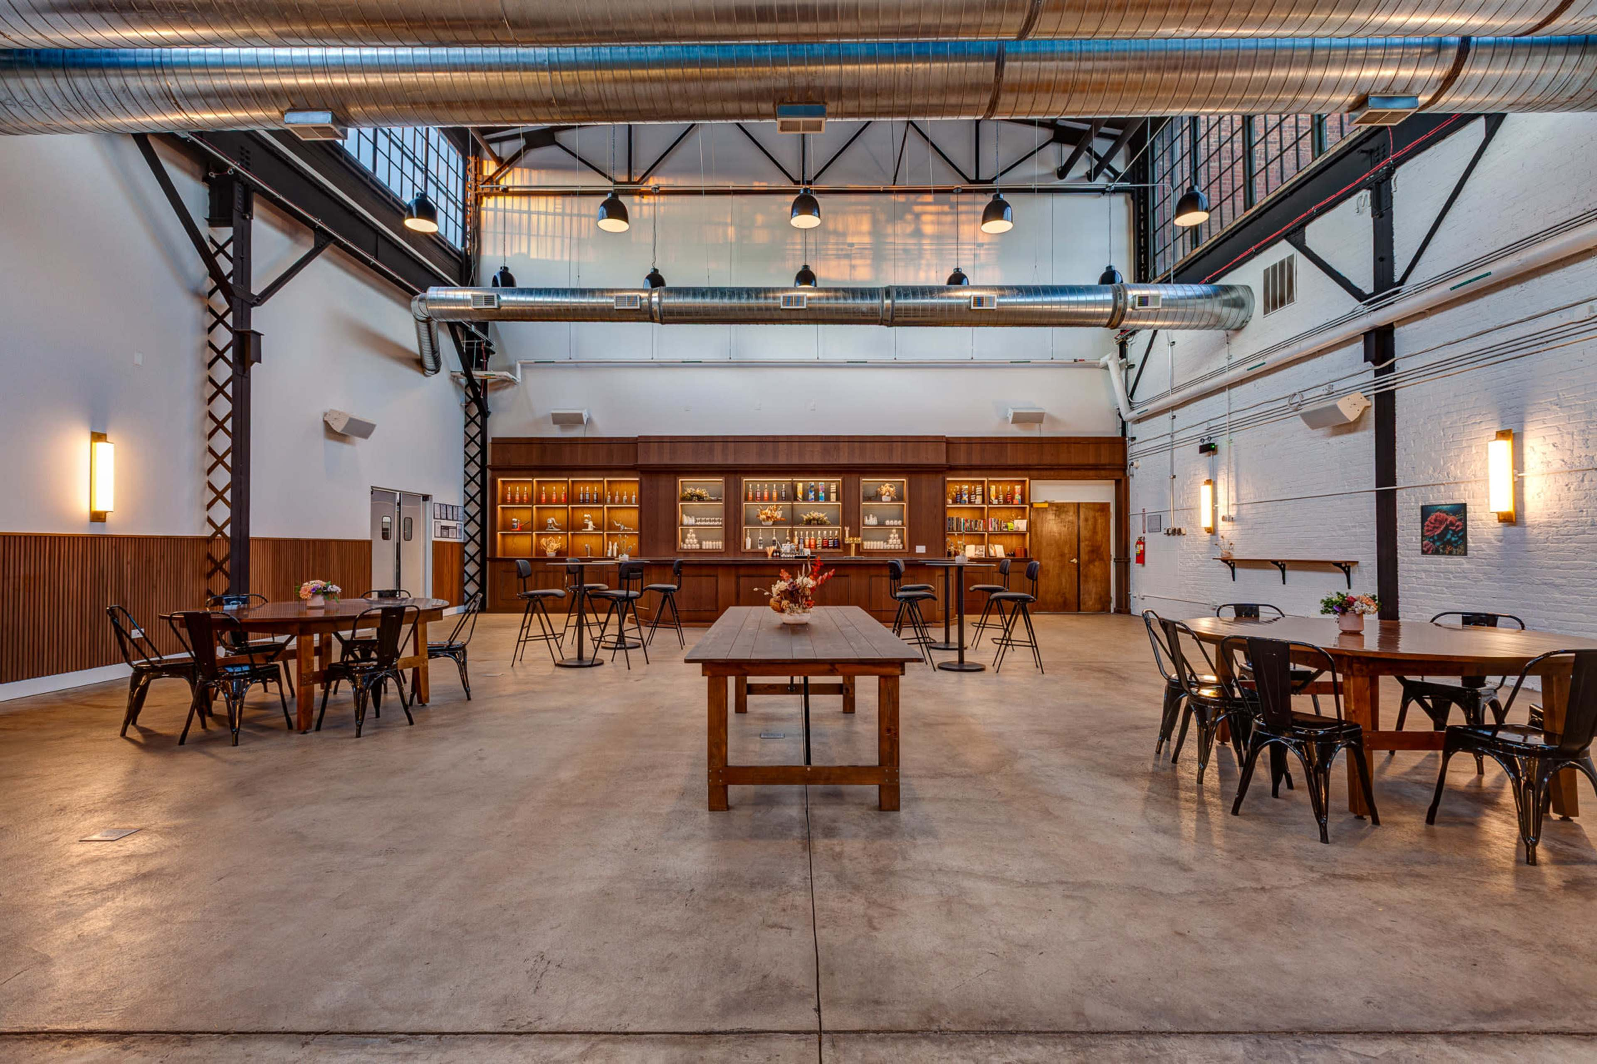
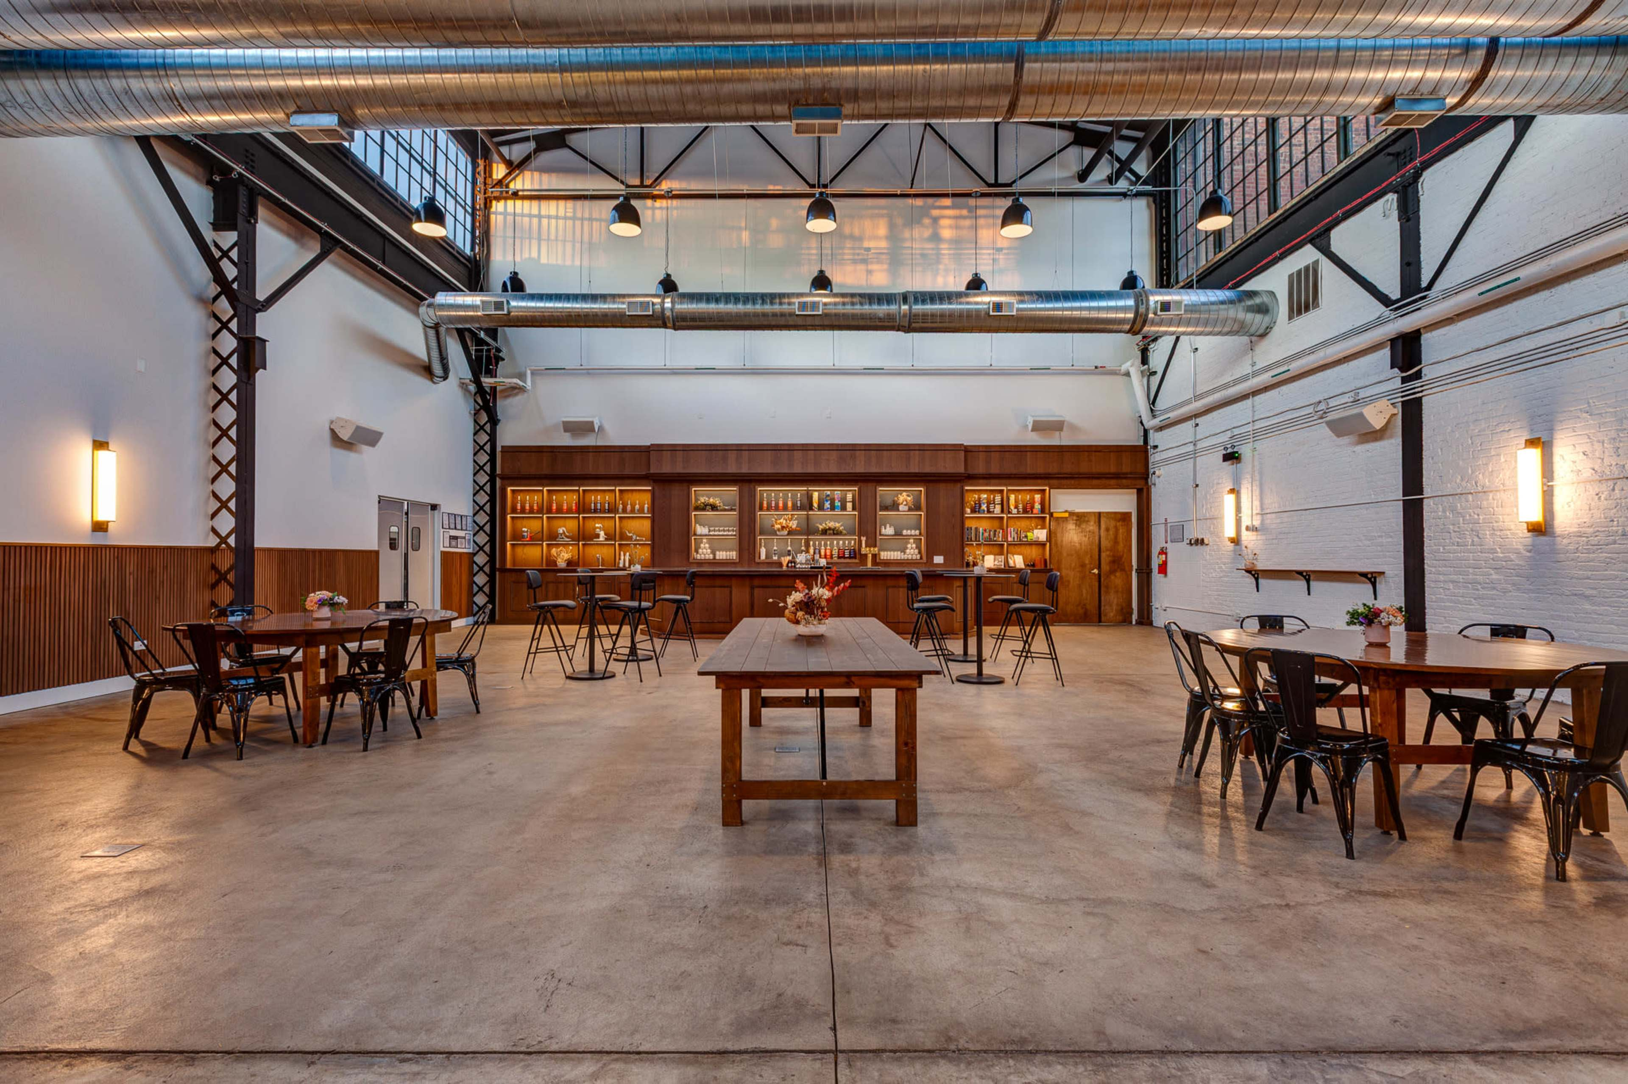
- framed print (1443, 530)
